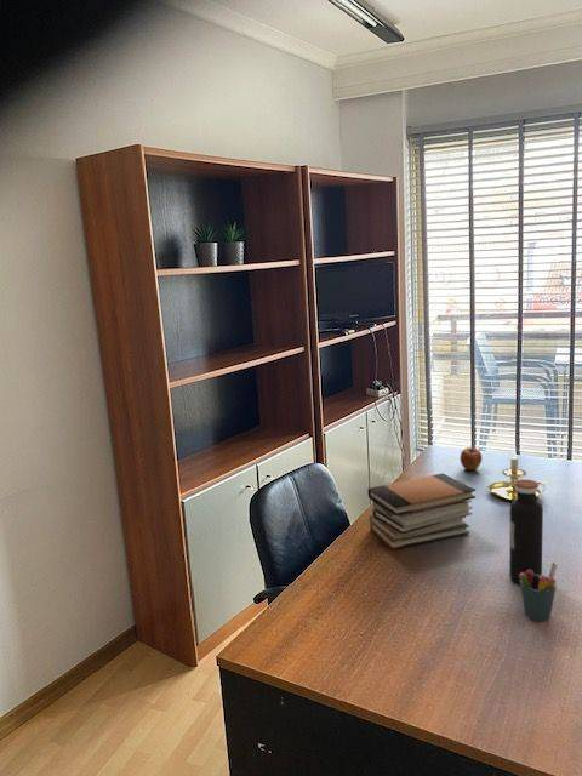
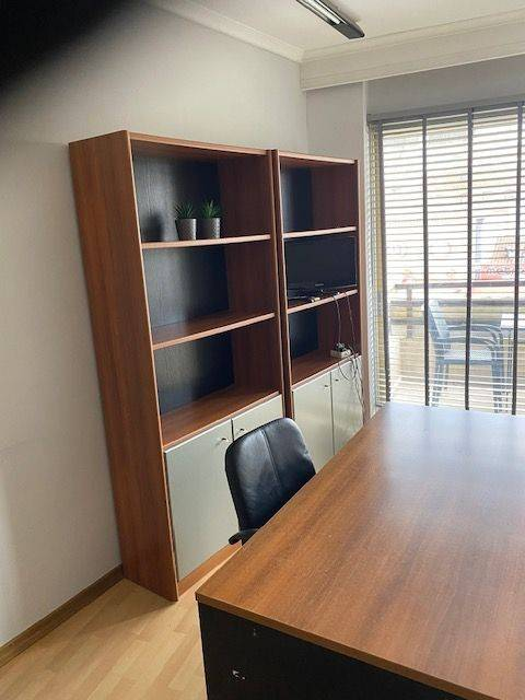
- pen holder (537, 589)
- apple (470, 457)
- candle holder (518, 470)
- water bottle (525, 531)
- book stack (421, 509)
